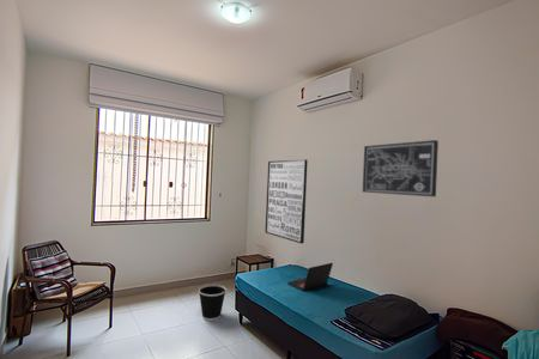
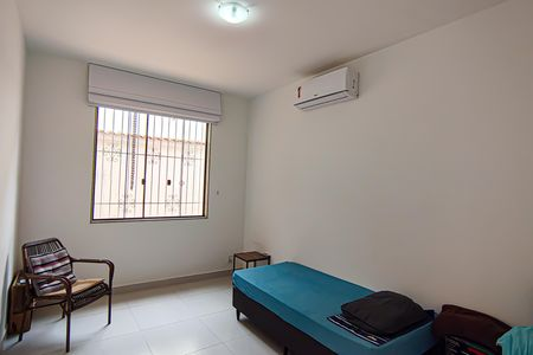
- laptop (309, 273)
- wall art (284, 199)
- wastebasket (212, 303)
- wall art (396, 169)
